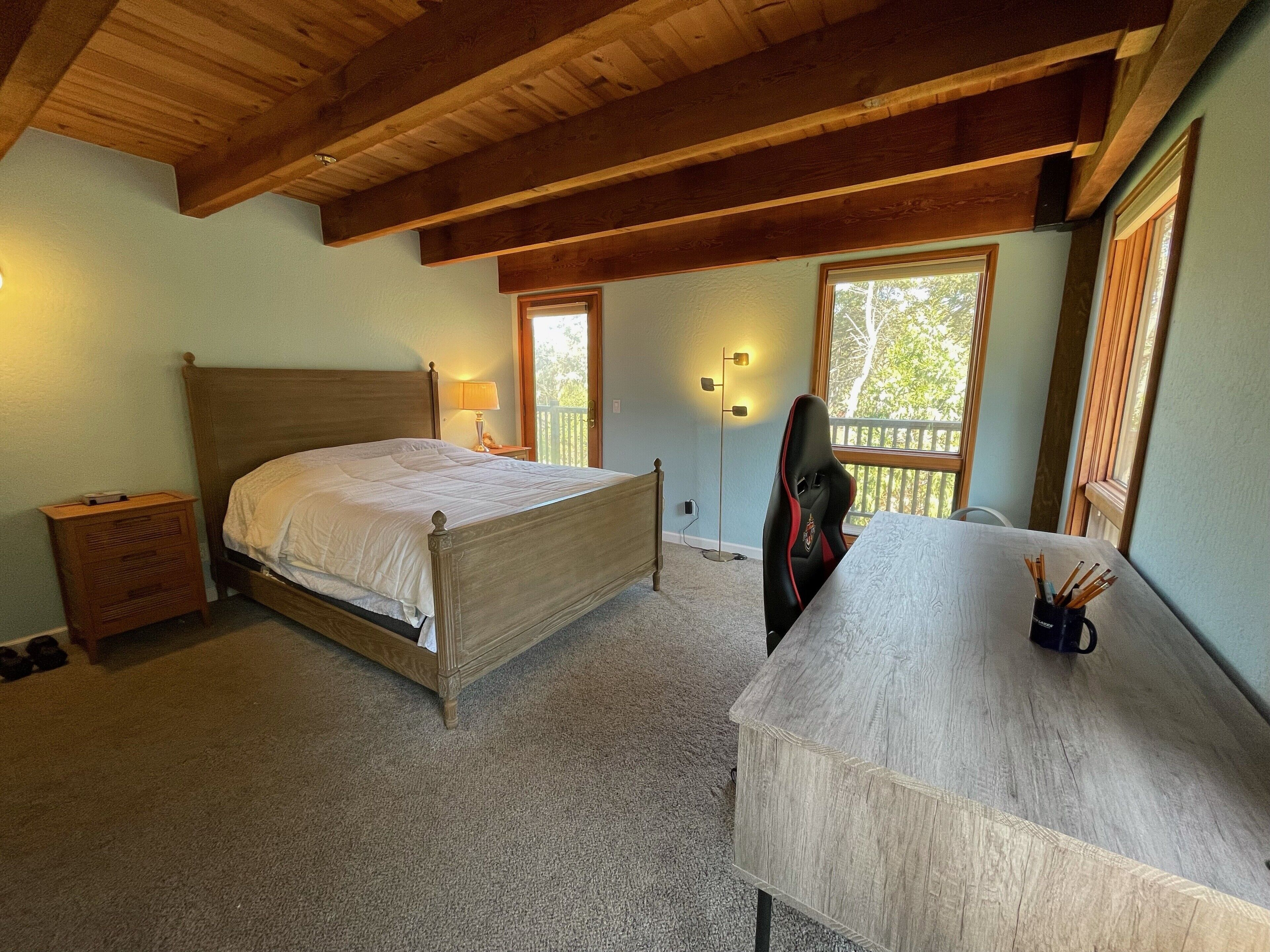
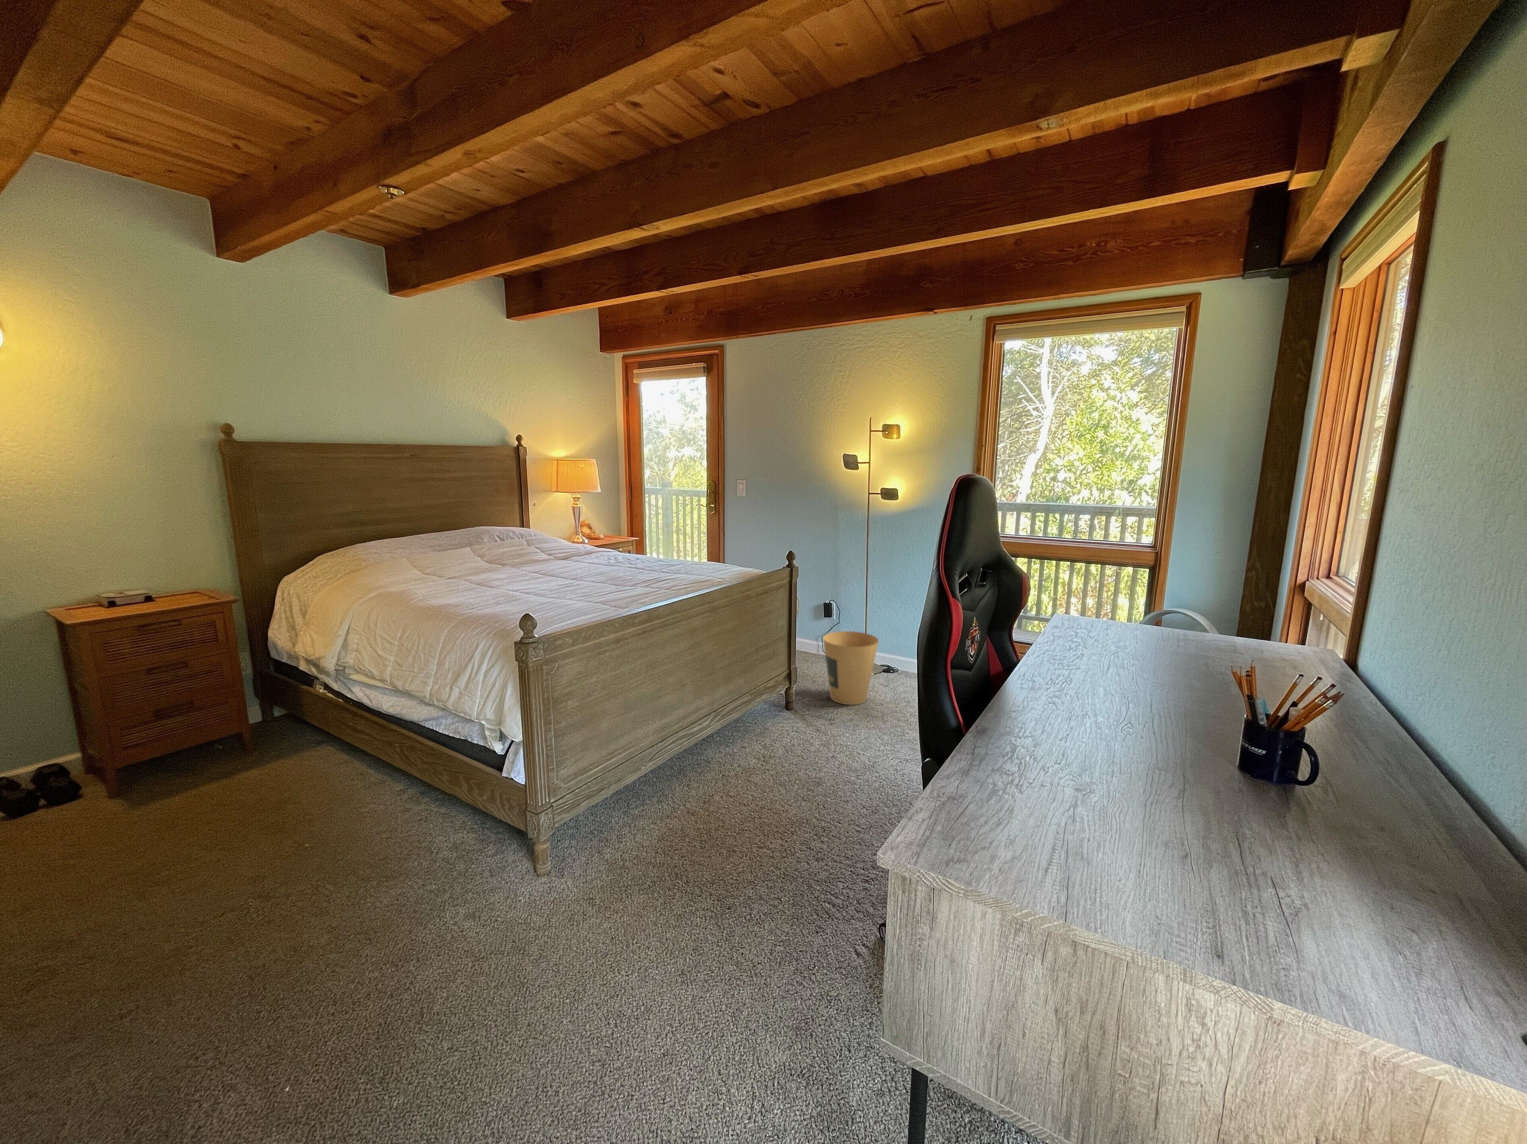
+ trash can (849, 668)
